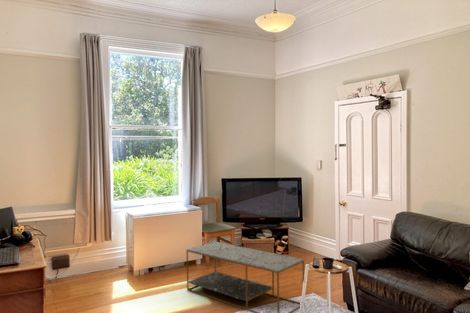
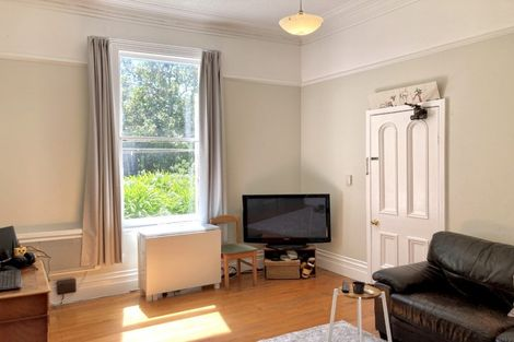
- coffee table (241, 278)
